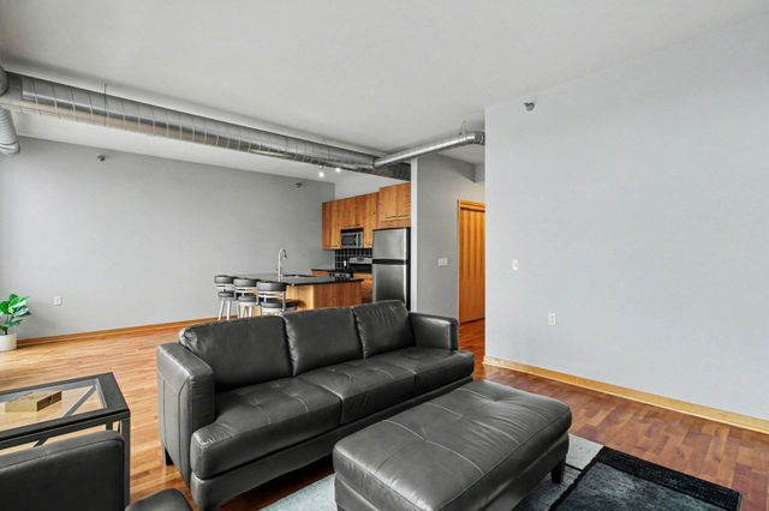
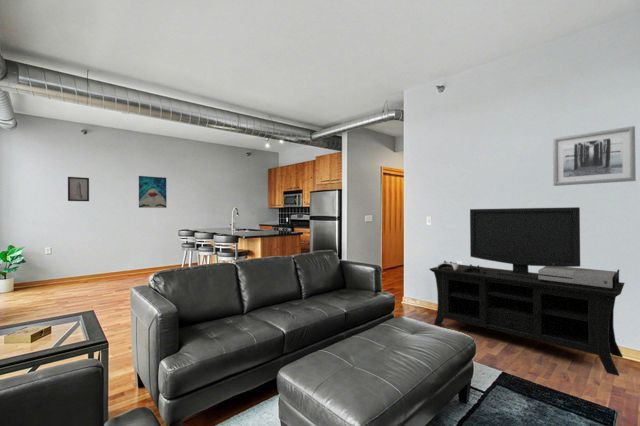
+ wall art (78, 189)
+ wall art (152, 192)
+ wall art (591, 158)
+ media console (514, 274)
